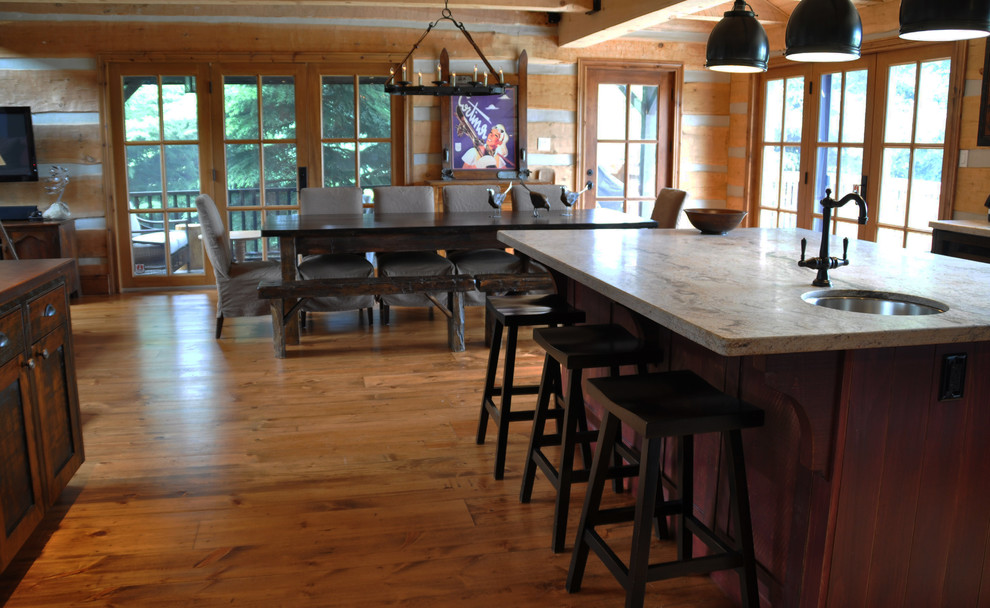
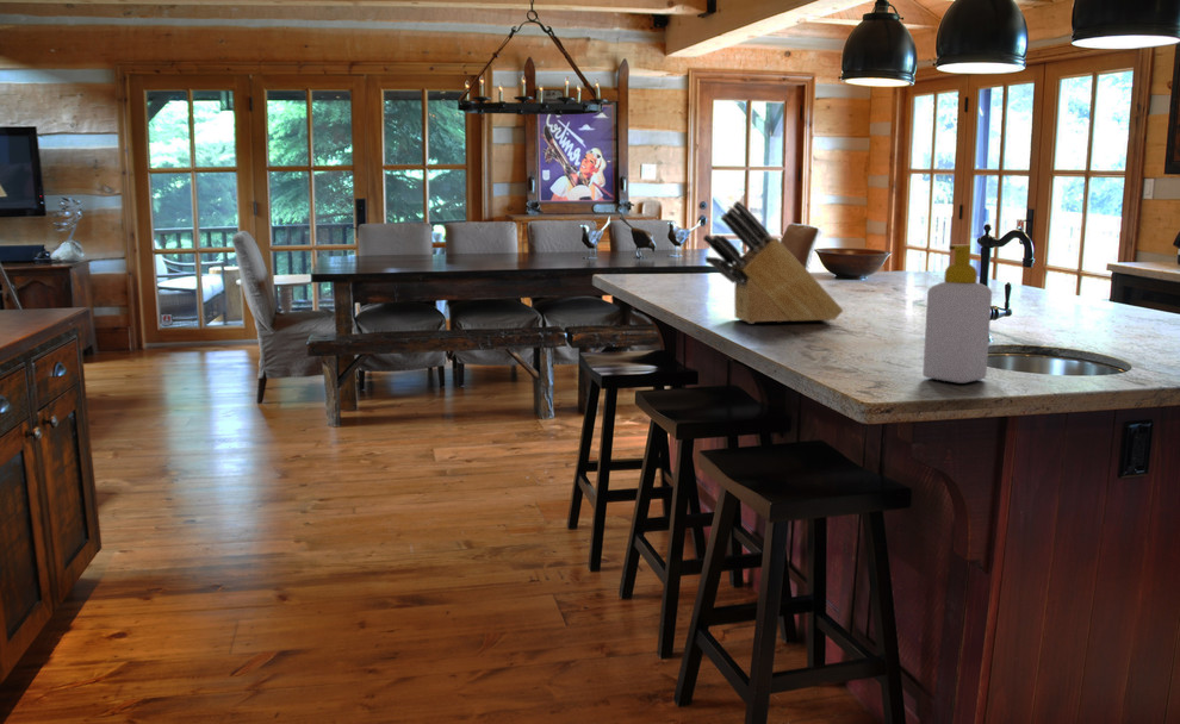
+ soap bottle (958, 312)
+ knife block (772, 261)
